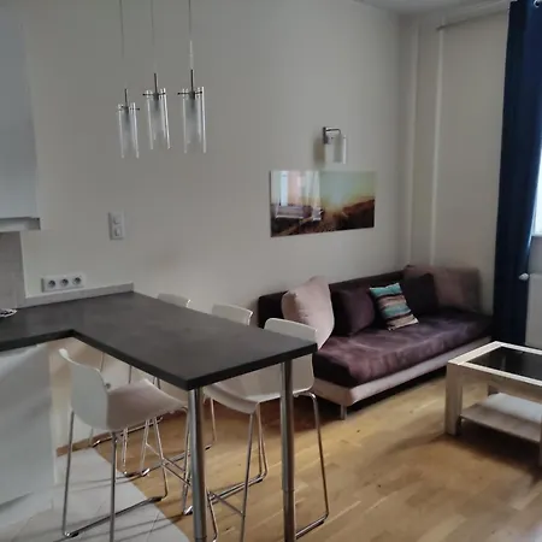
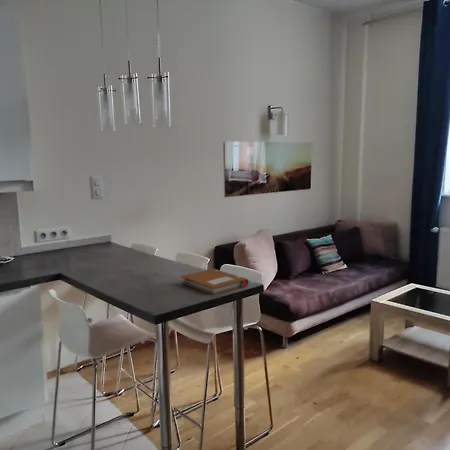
+ notebook (215, 281)
